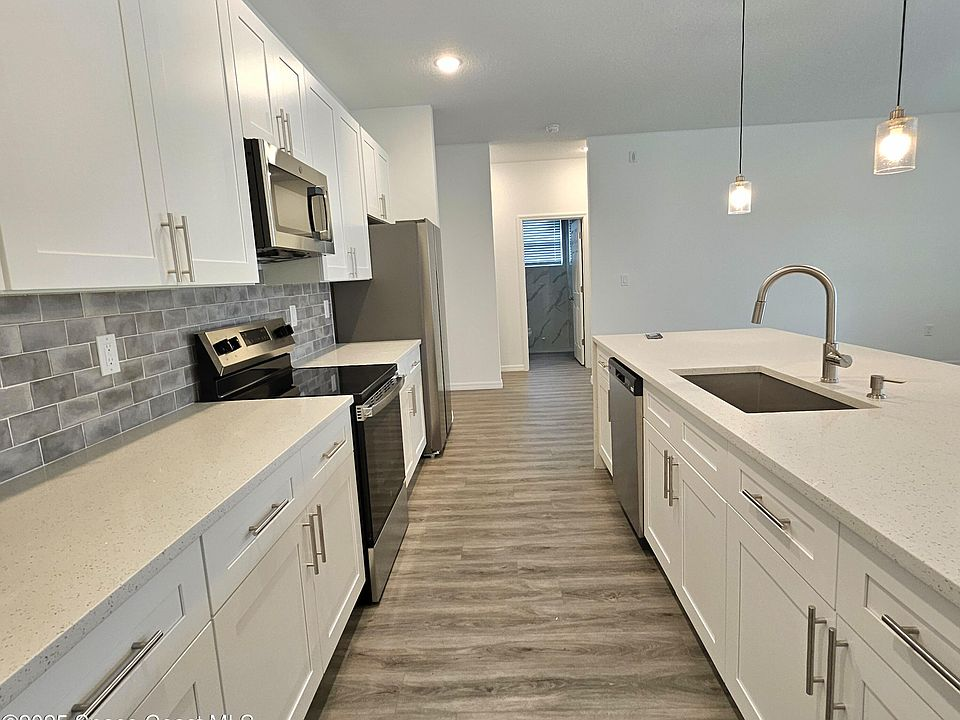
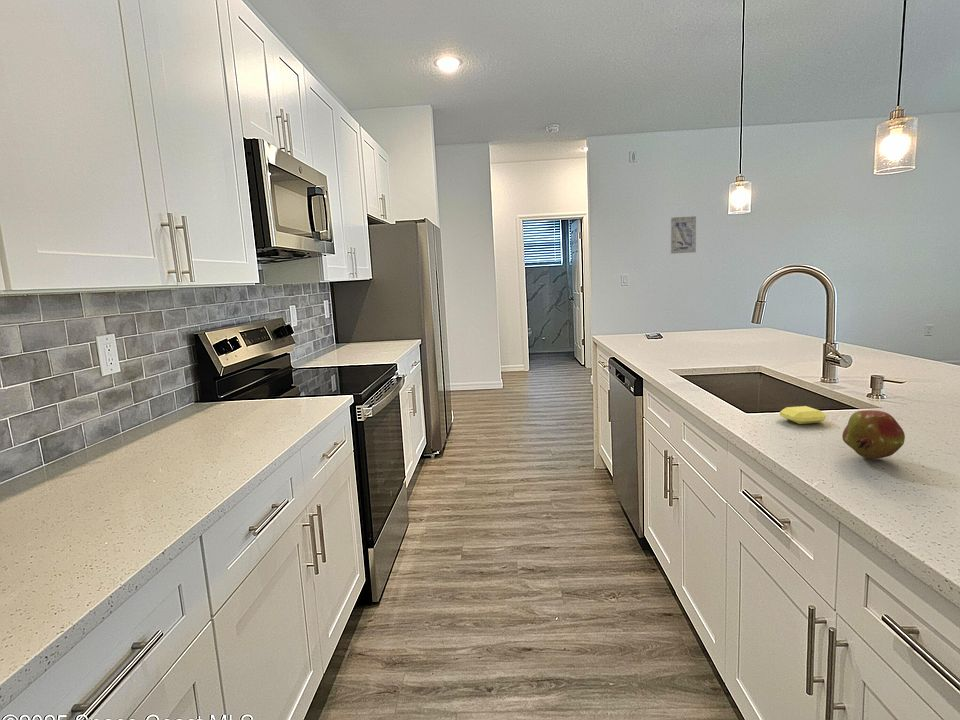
+ soap bar (802, 414)
+ fruit (871, 435)
+ wall art (683, 235)
